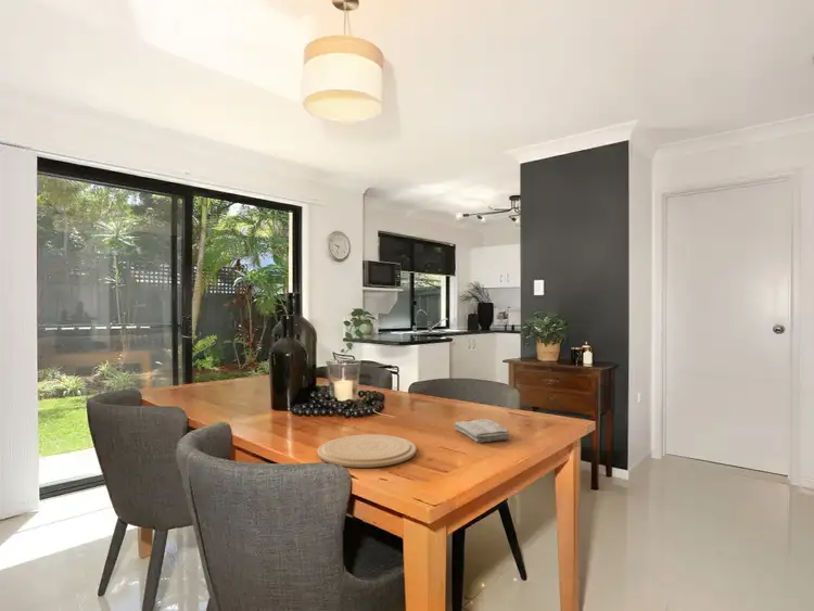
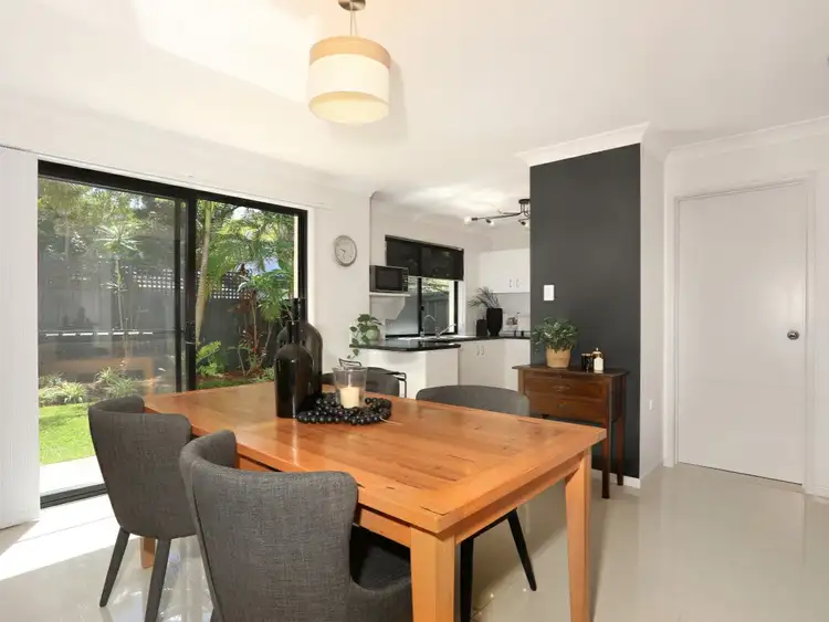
- plate (367, 448)
- washcloth (481, 429)
